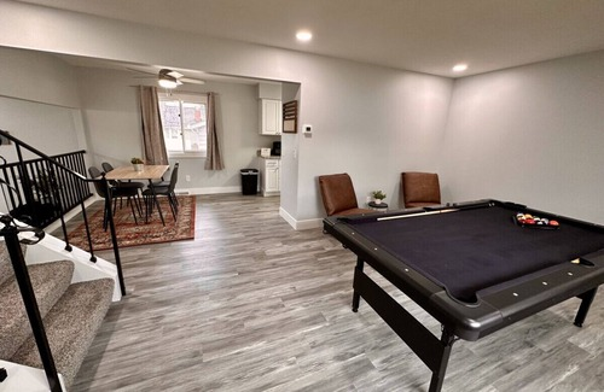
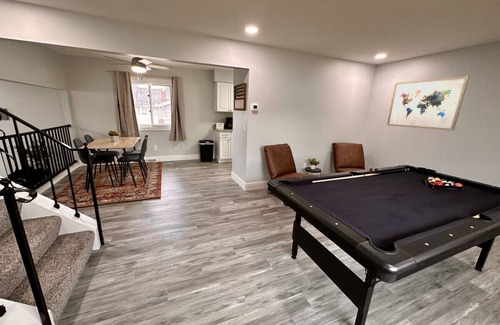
+ wall art (421, 104)
